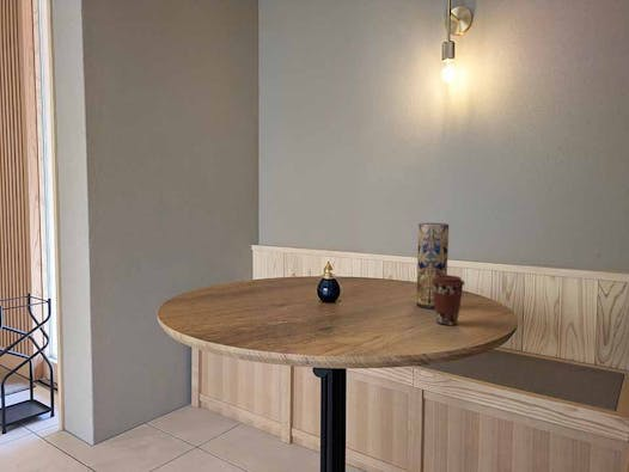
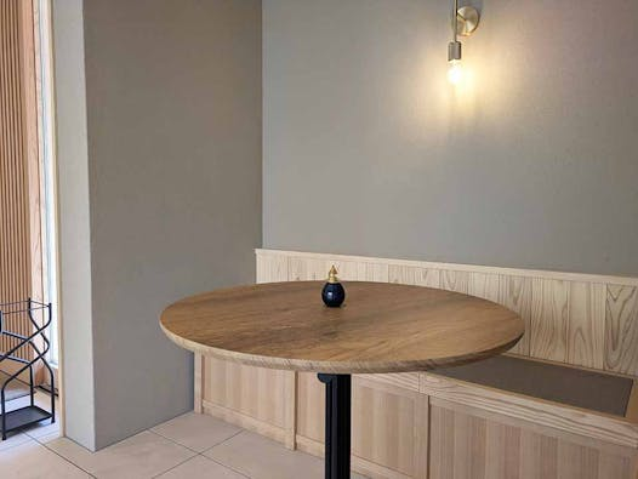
- coffee cup (447, 299)
- vase (432, 264)
